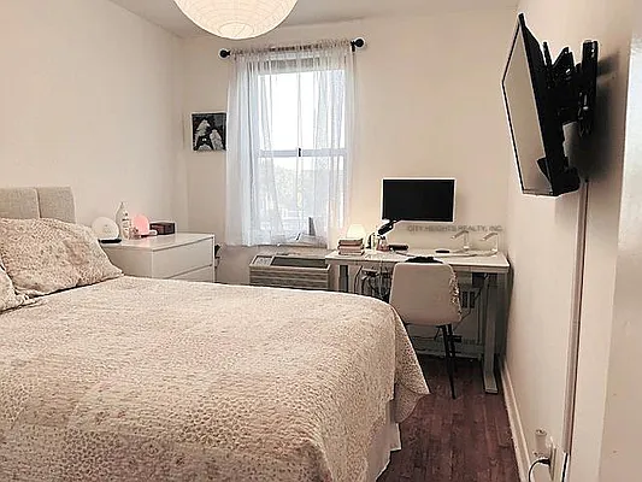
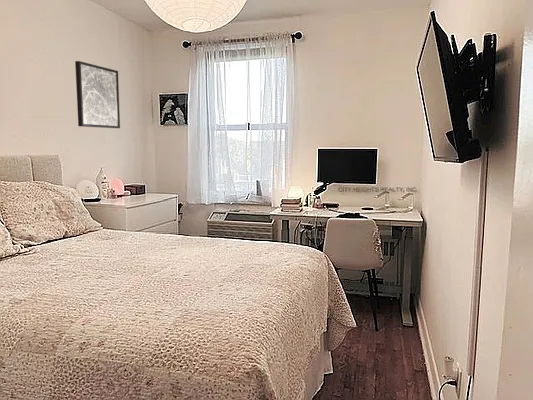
+ wall art (99, 97)
